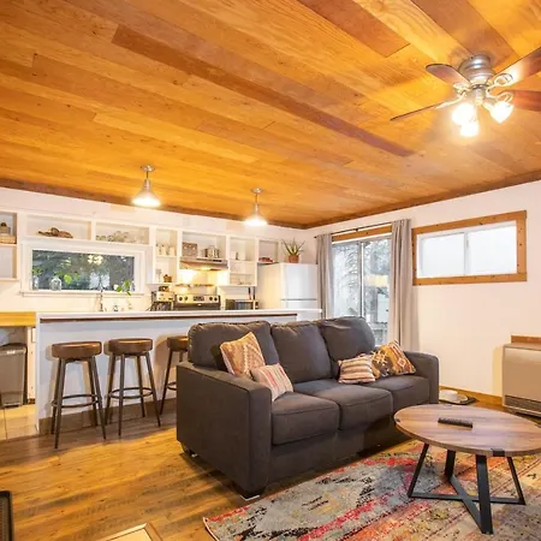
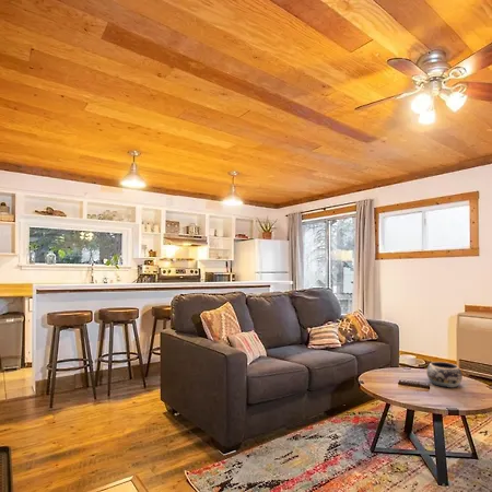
+ decorative bowl (444, 374)
